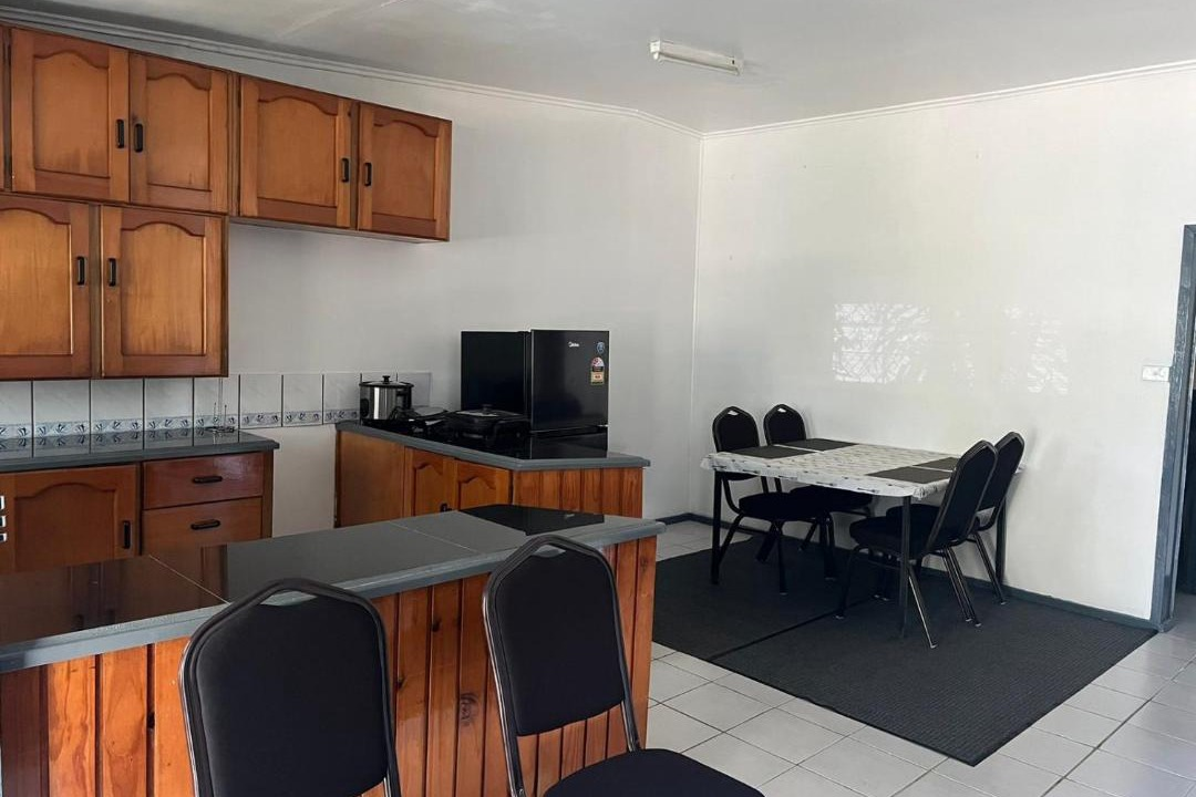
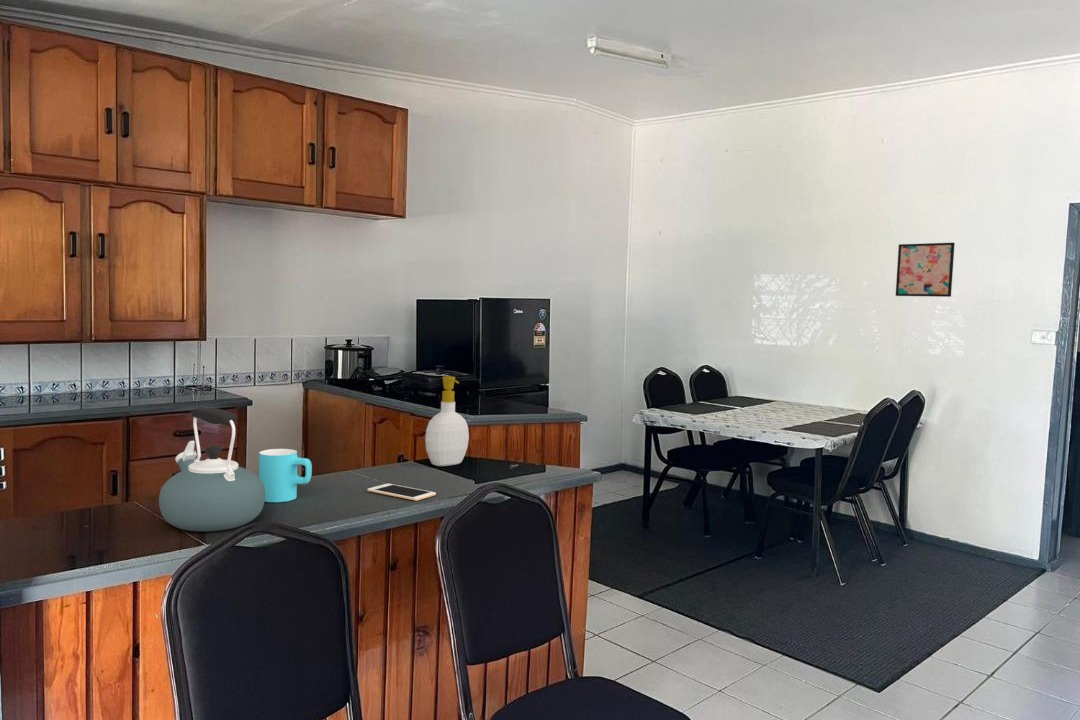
+ cup (282, 476)
+ kettle (208, 464)
+ cell phone (401, 491)
+ wall art (924, 269)
+ soap bottle (448, 420)
